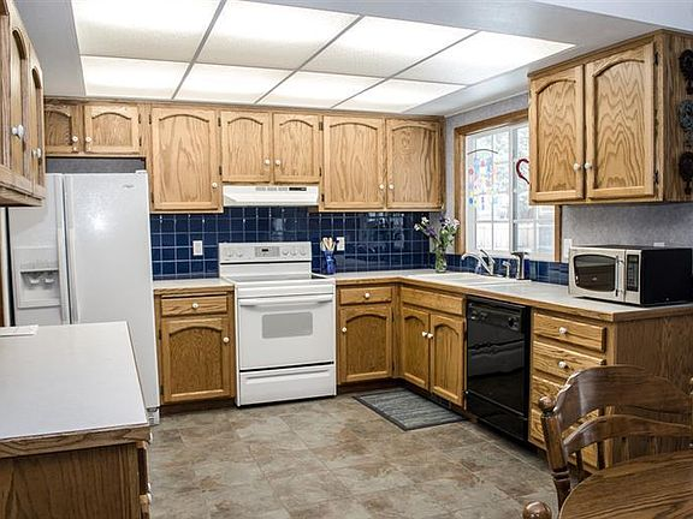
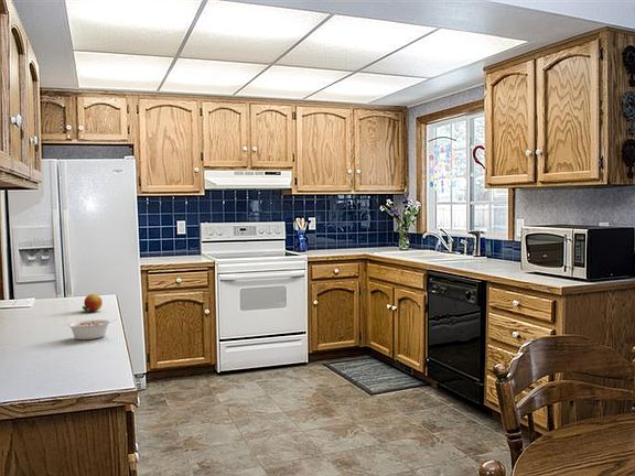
+ legume (92, 327)
+ fruit (93, 302)
